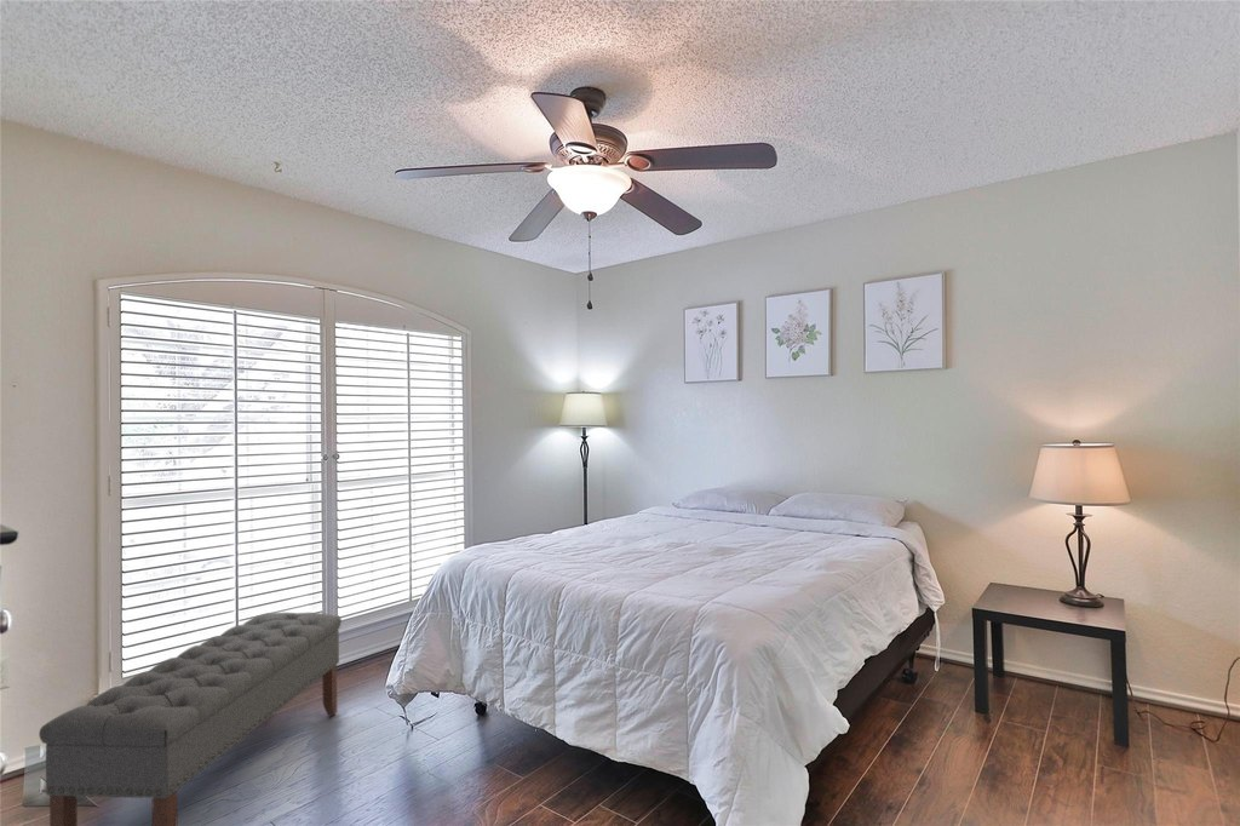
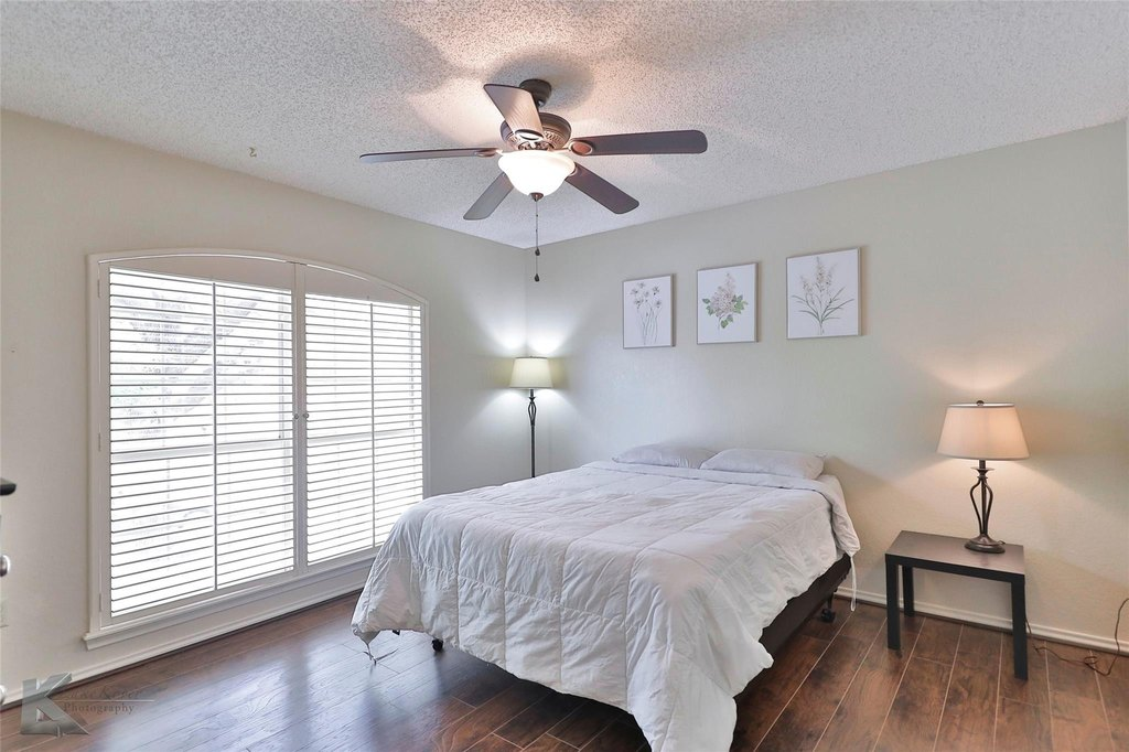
- bench (223, 713)
